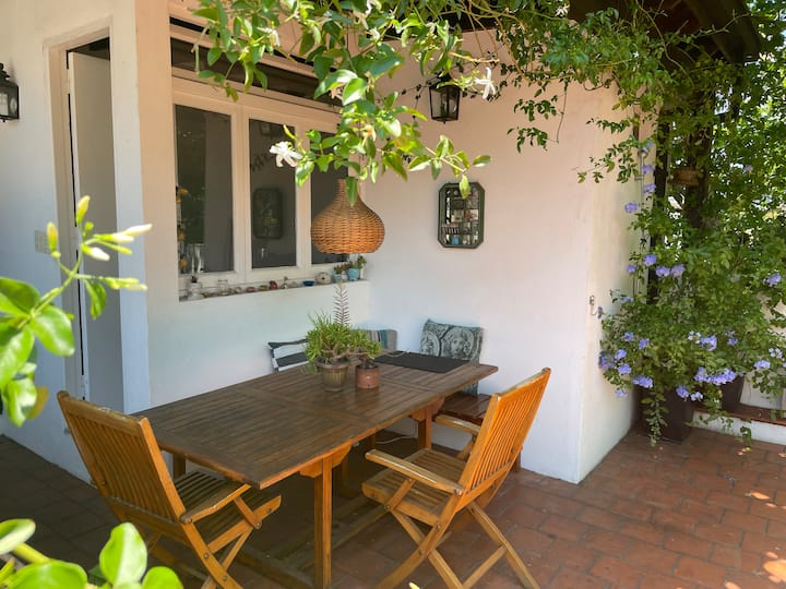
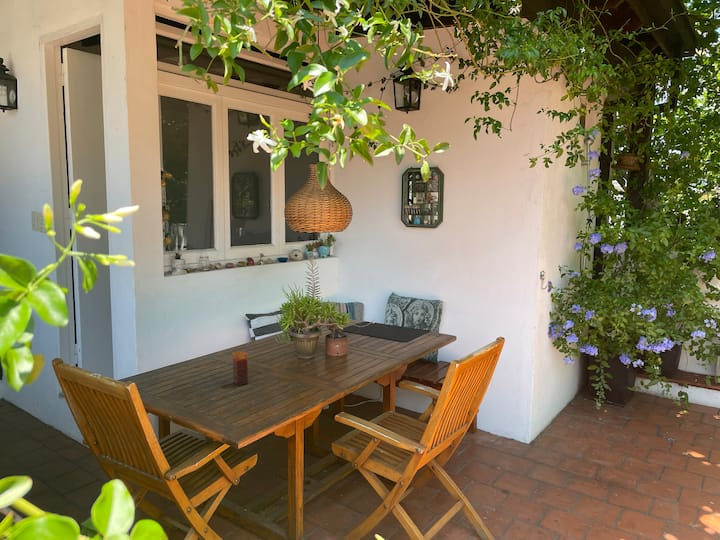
+ candle (240, 367)
